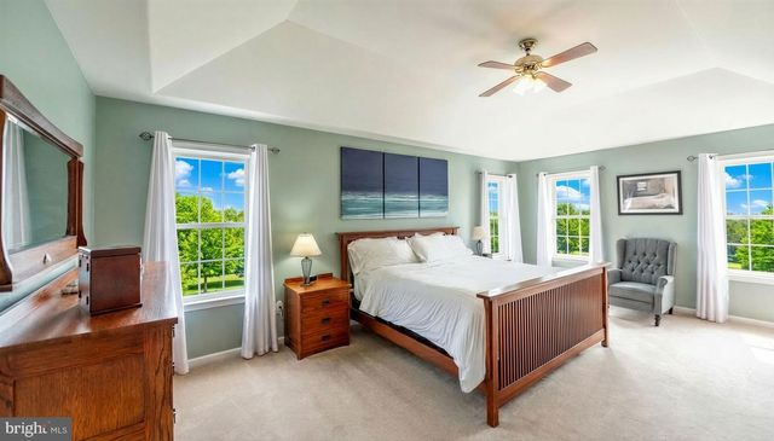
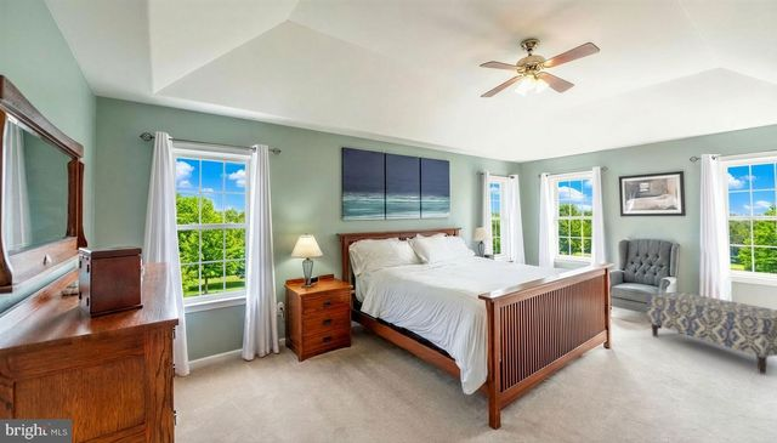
+ bench (715, 326)
